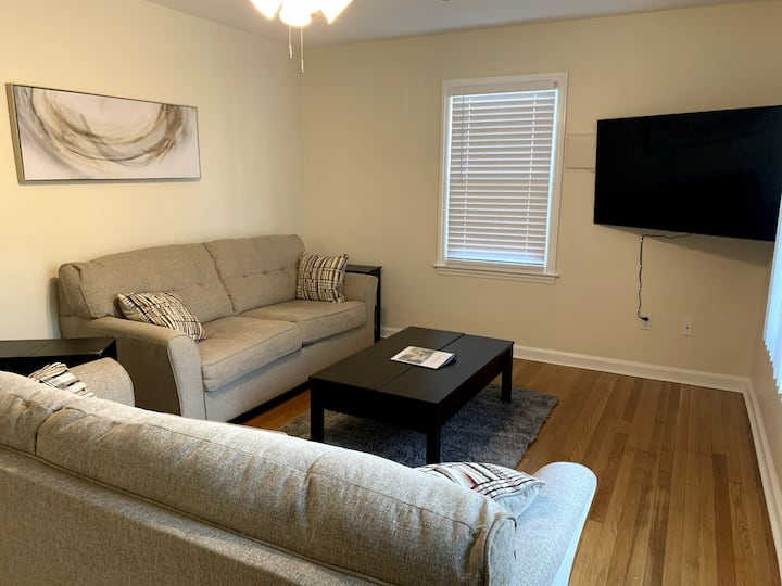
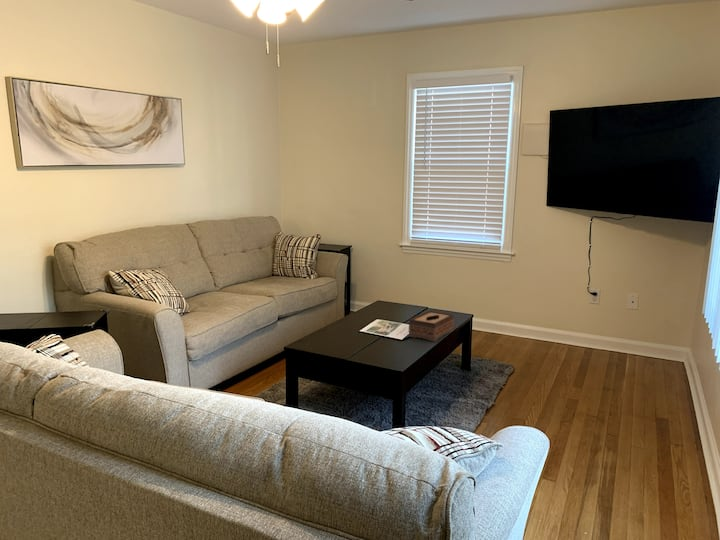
+ tissue box (431, 325)
